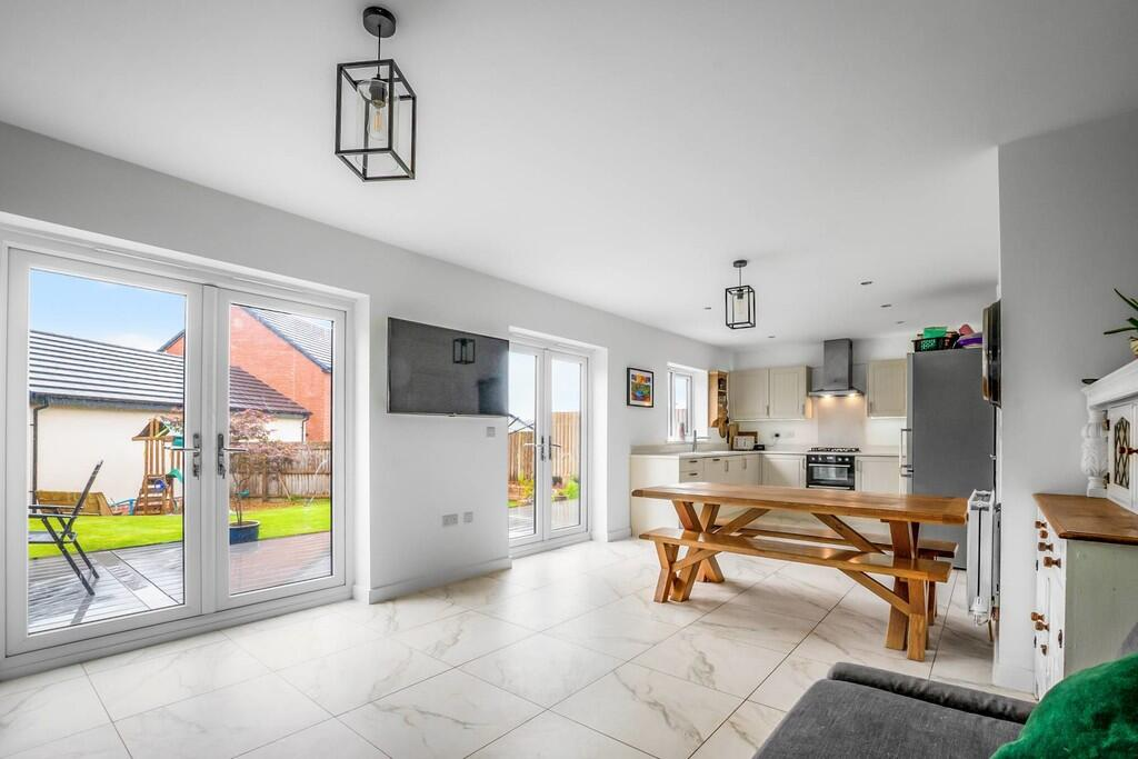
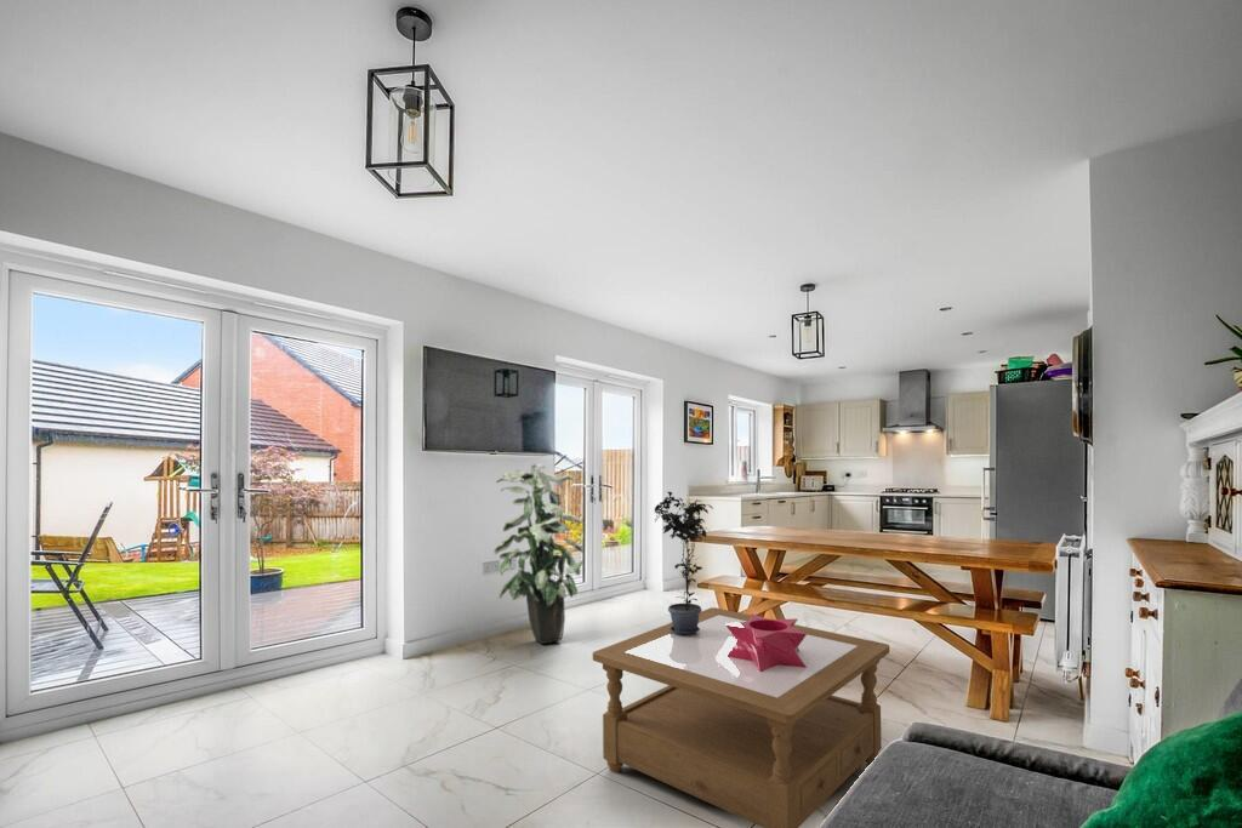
+ potted plant (683, 561)
+ coffee table (742, 707)
+ indoor plant (539, 550)
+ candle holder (764, 640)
